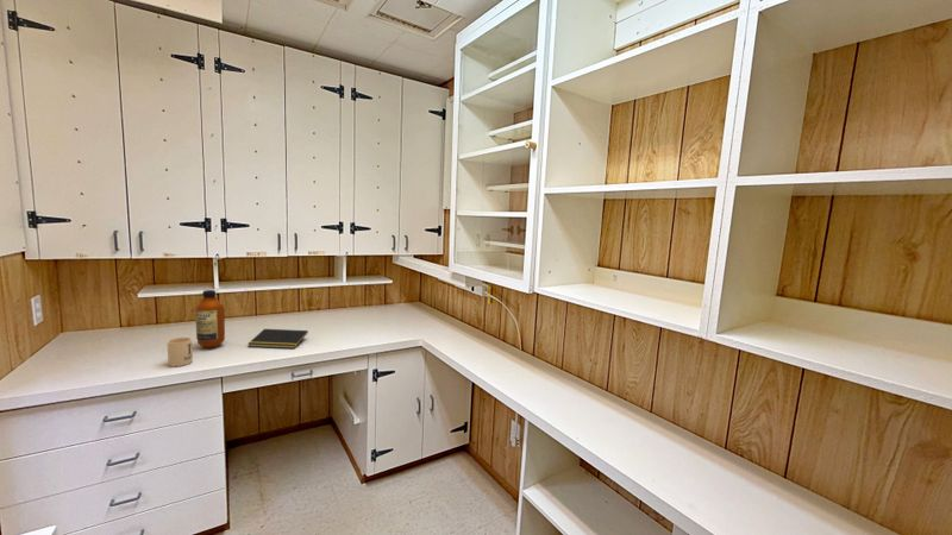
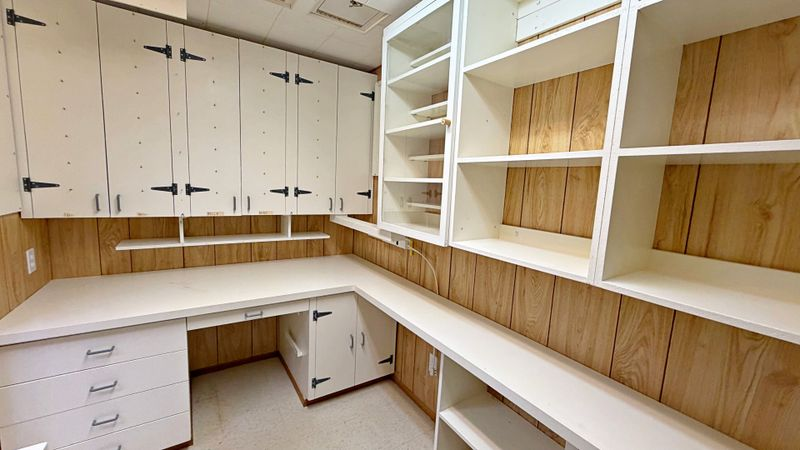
- bottle (209, 317)
- mug (180, 350)
- notepad (278, 338)
